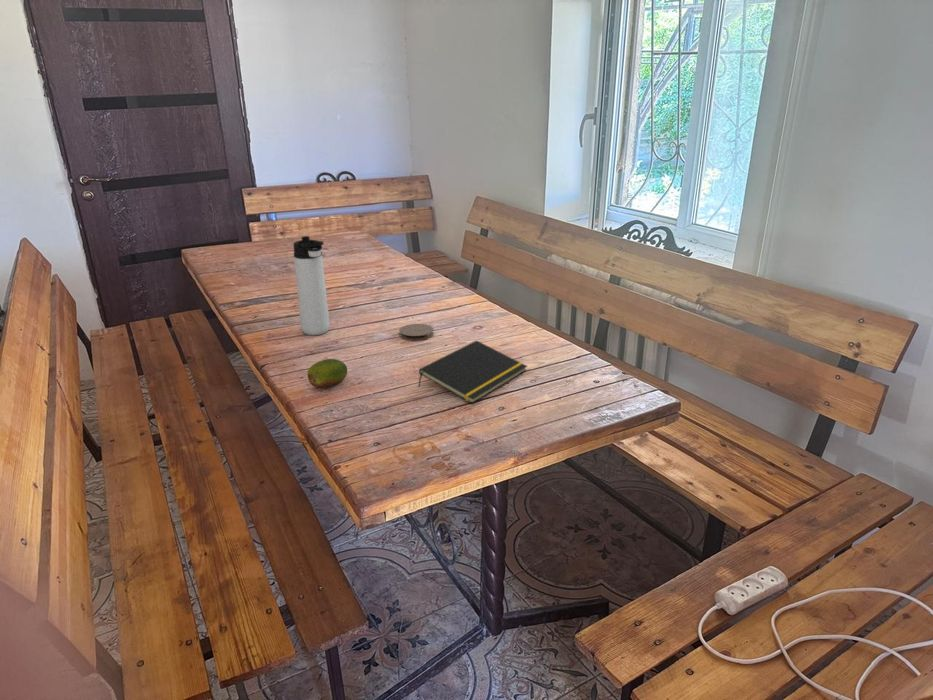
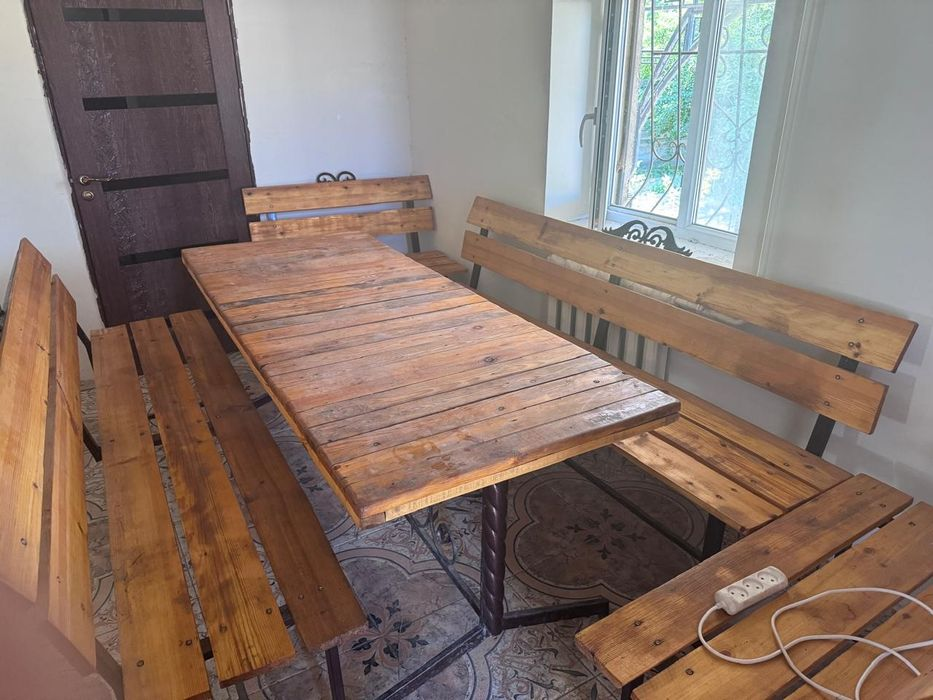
- notepad (474, 369)
- thermos bottle (313, 287)
- fruit (328, 372)
- coaster (416, 331)
